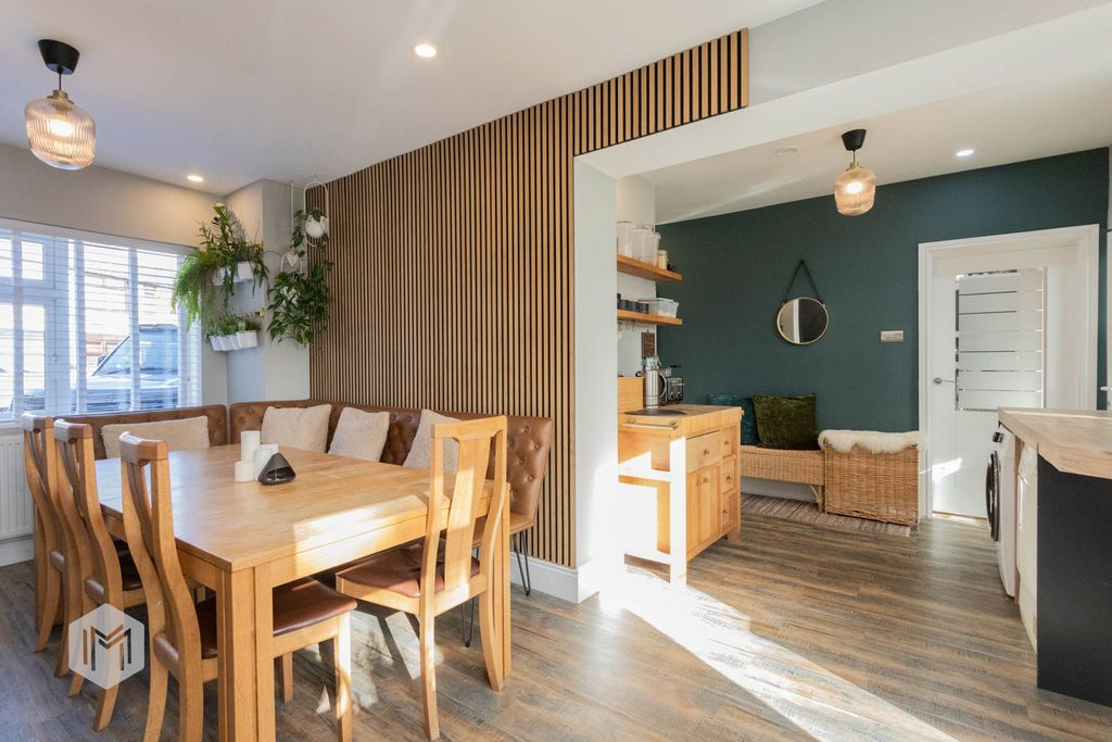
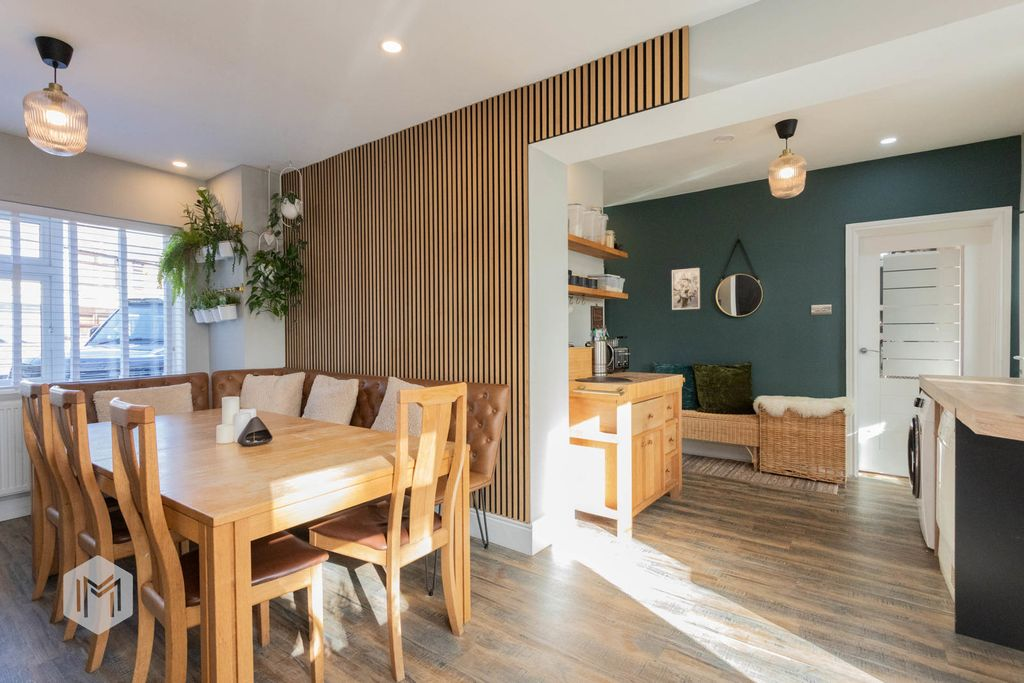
+ wall art (685, 289)
